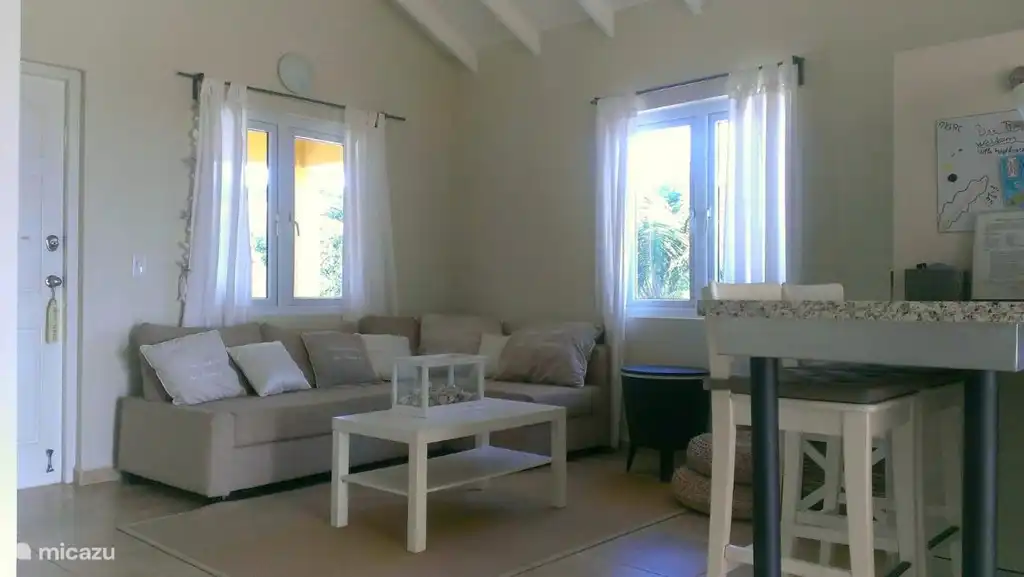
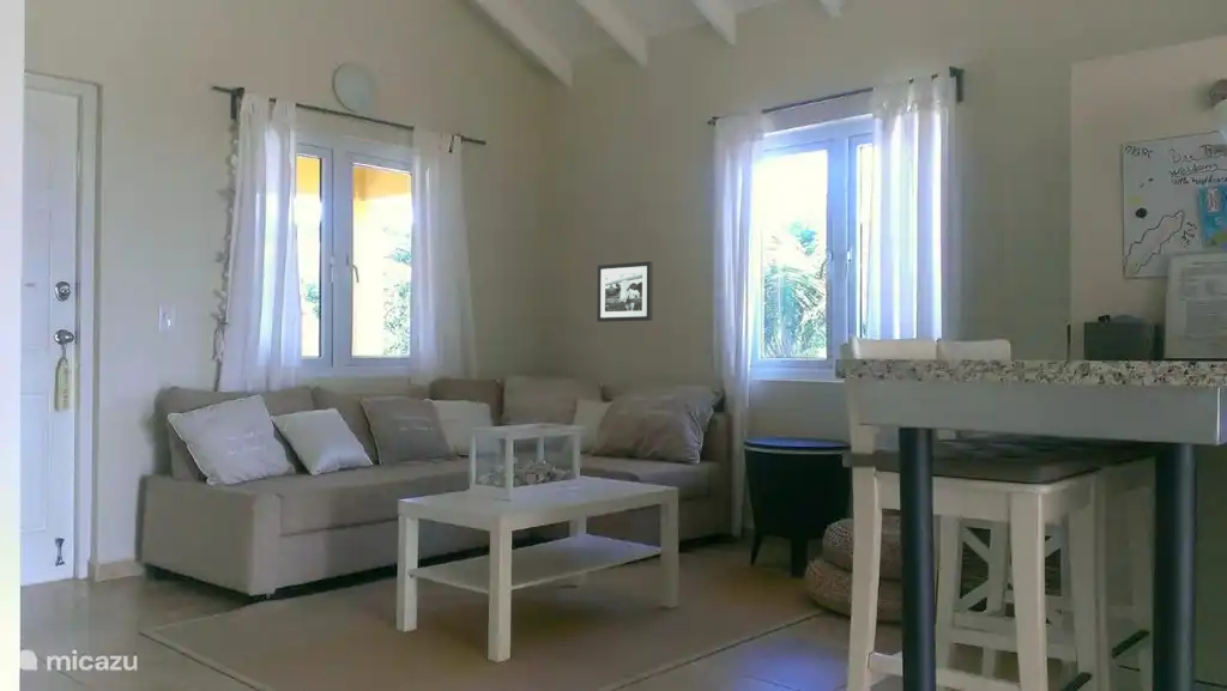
+ picture frame (624, 292)
